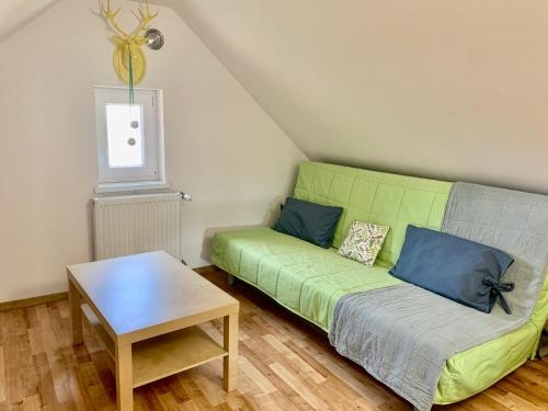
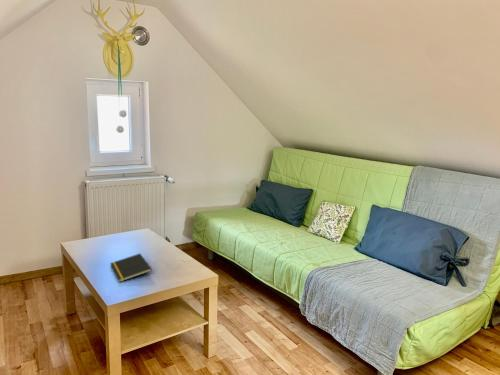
+ notepad (130, 266)
